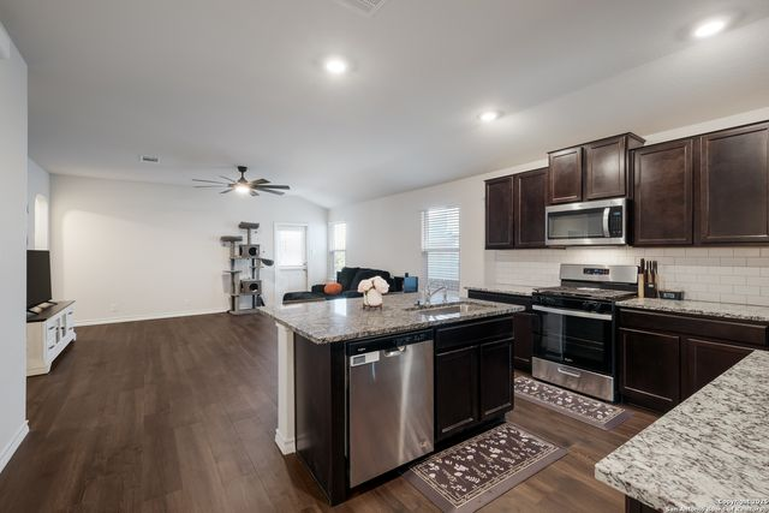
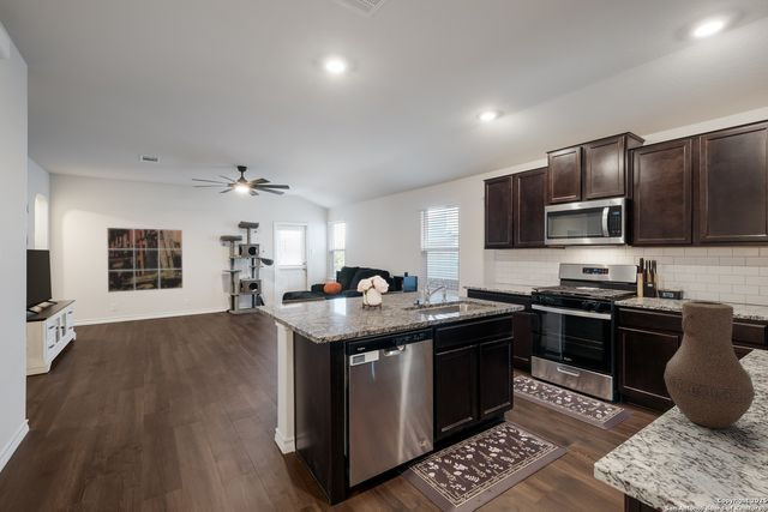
+ vase (706, 361)
+ wall art (146, 259)
